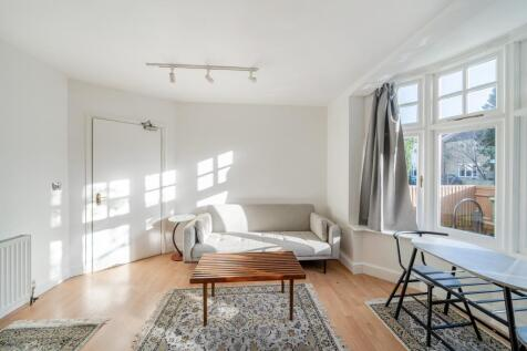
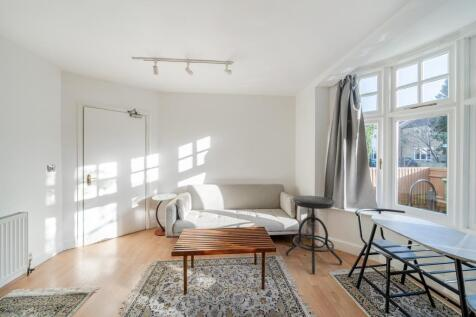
+ stool (312, 229)
